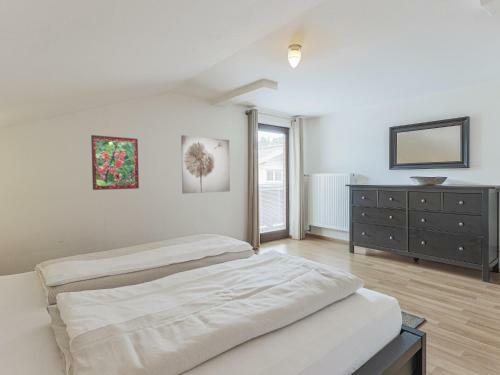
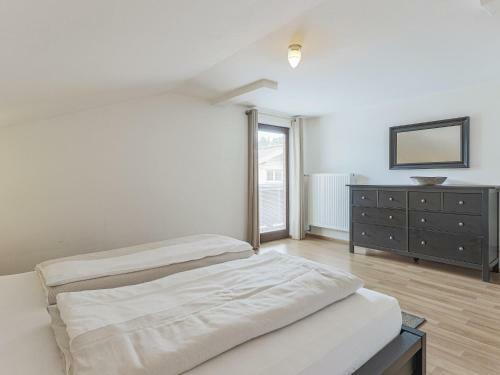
- wall art (207, 165)
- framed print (116, 163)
